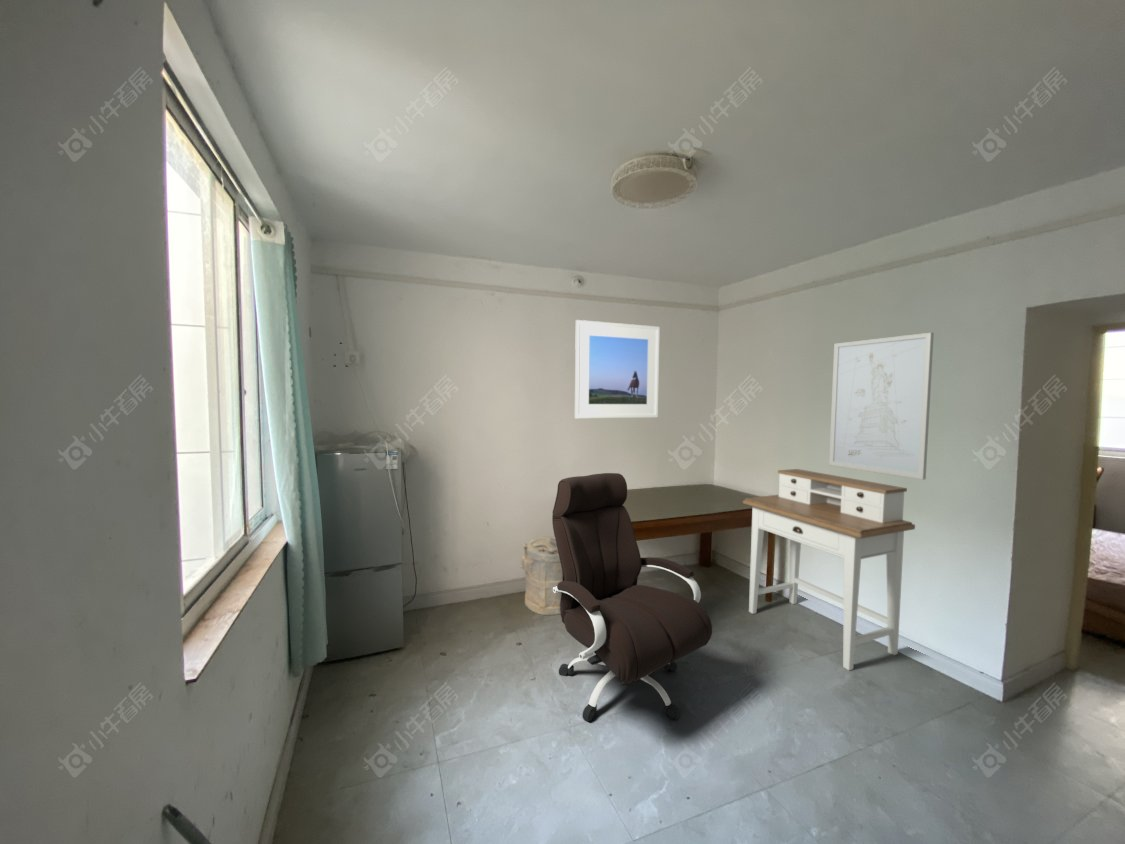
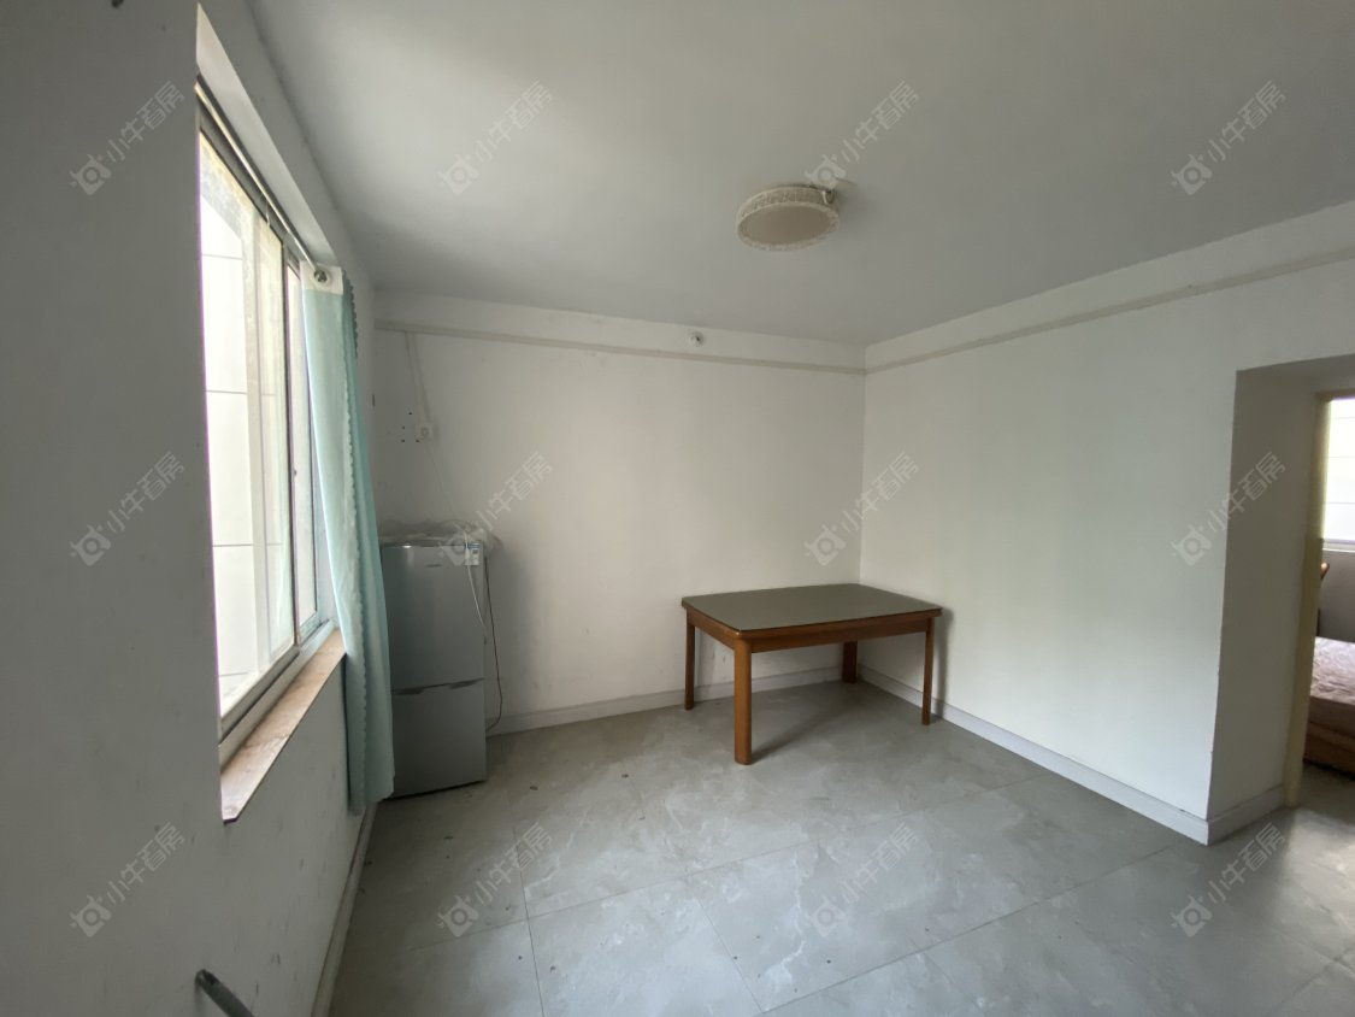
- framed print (618, 371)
- laundry hamper (547, 570)
- wall art (875, 405)
- desk (819, 549)
- office chair (628, 586)
